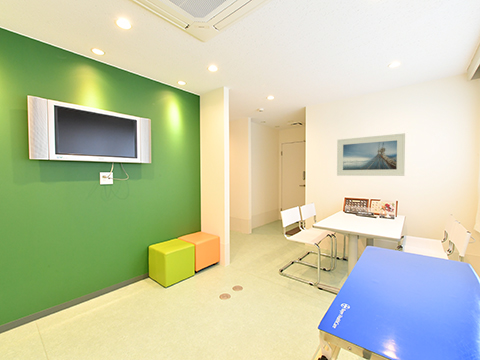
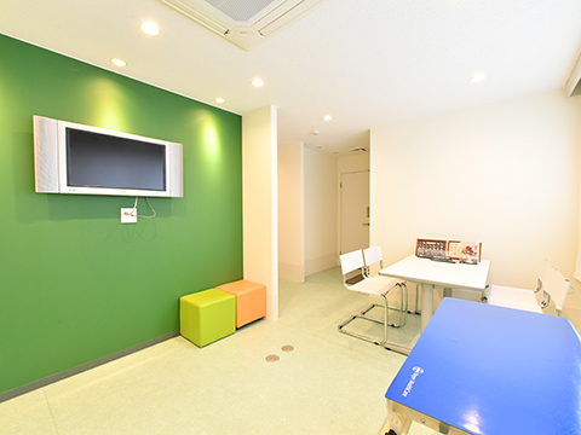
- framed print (368, 156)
